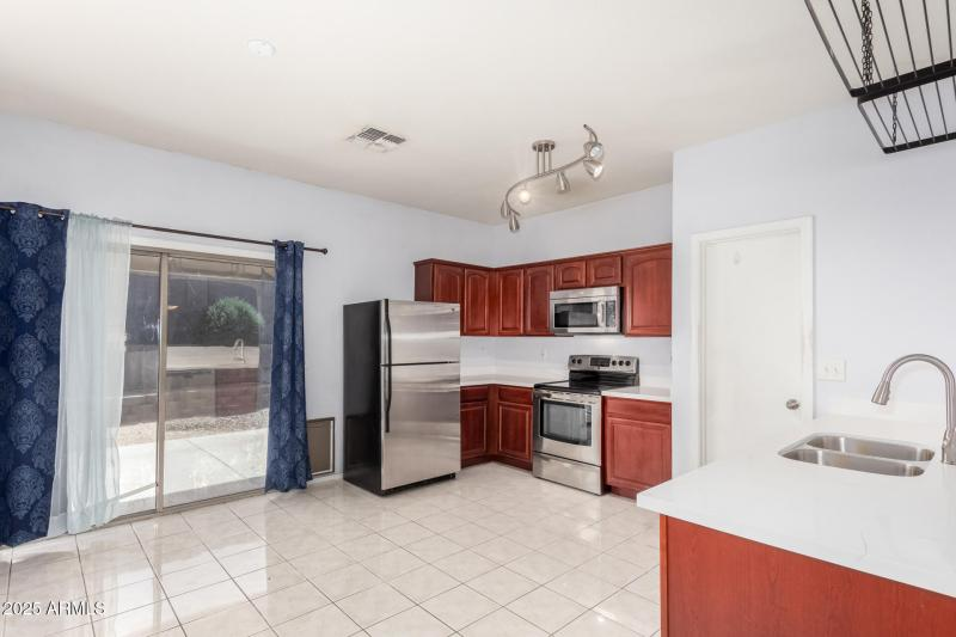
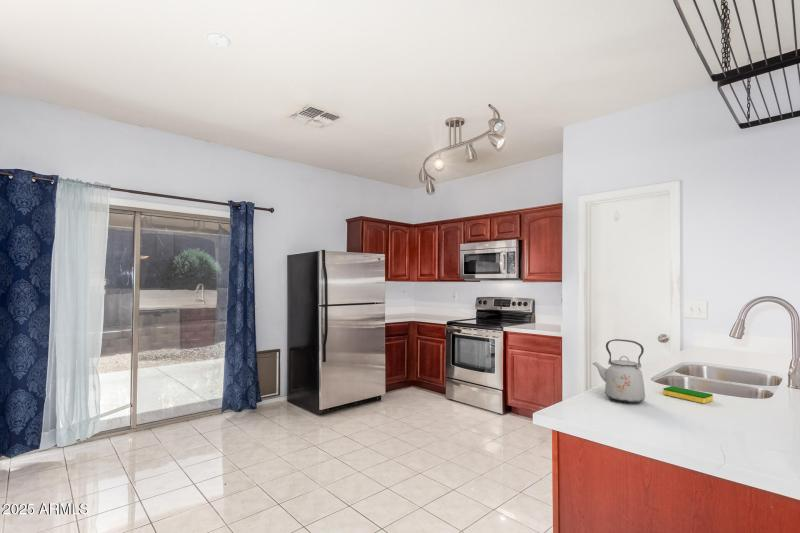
+ kettle (617, 368)
+ dish sponge (687, 394)
